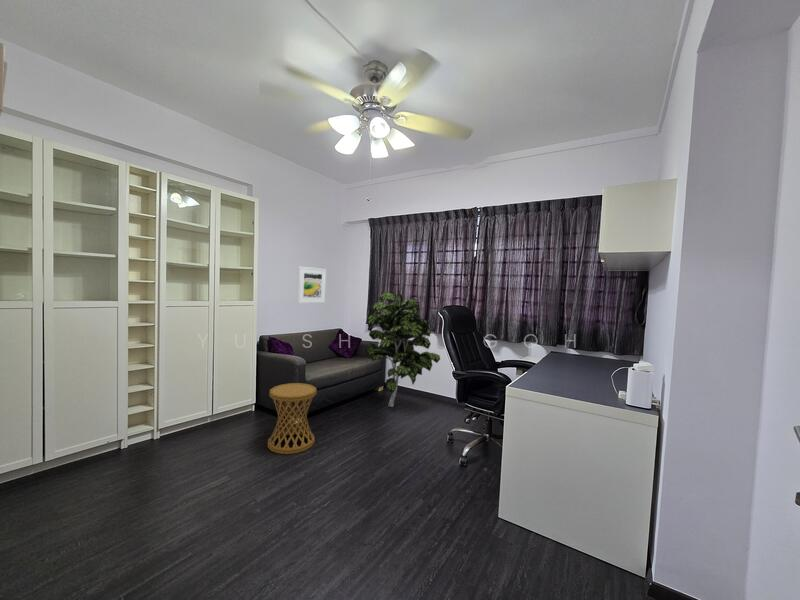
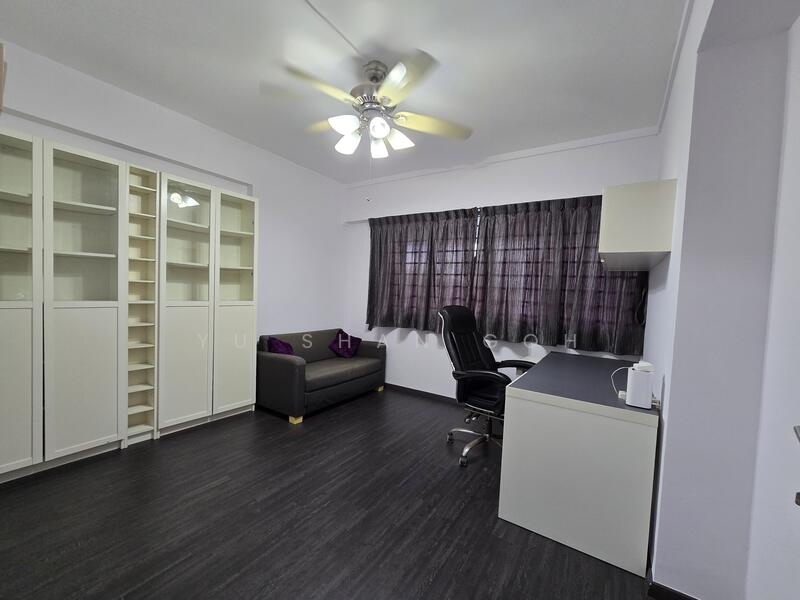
- side table (292, 416)
- indoor plant (401, 350)
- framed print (312, 285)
